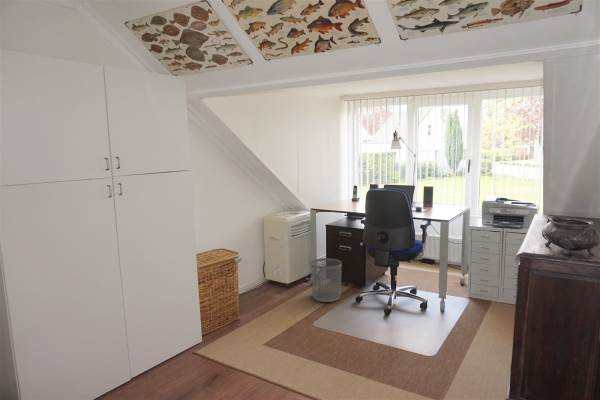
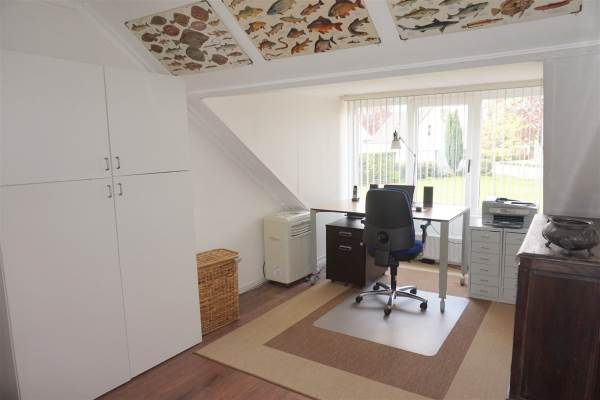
- waste bin (326, 279)
